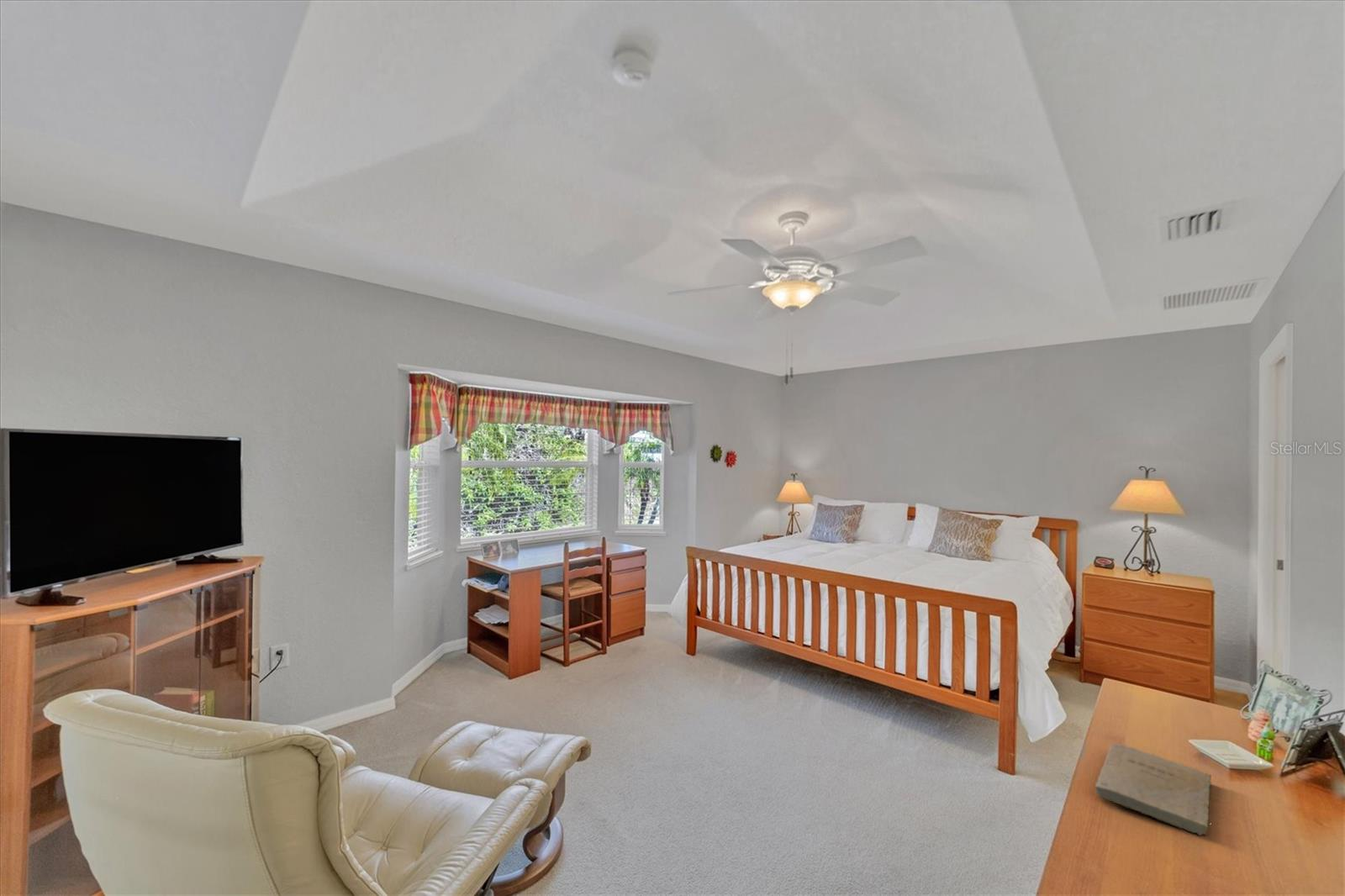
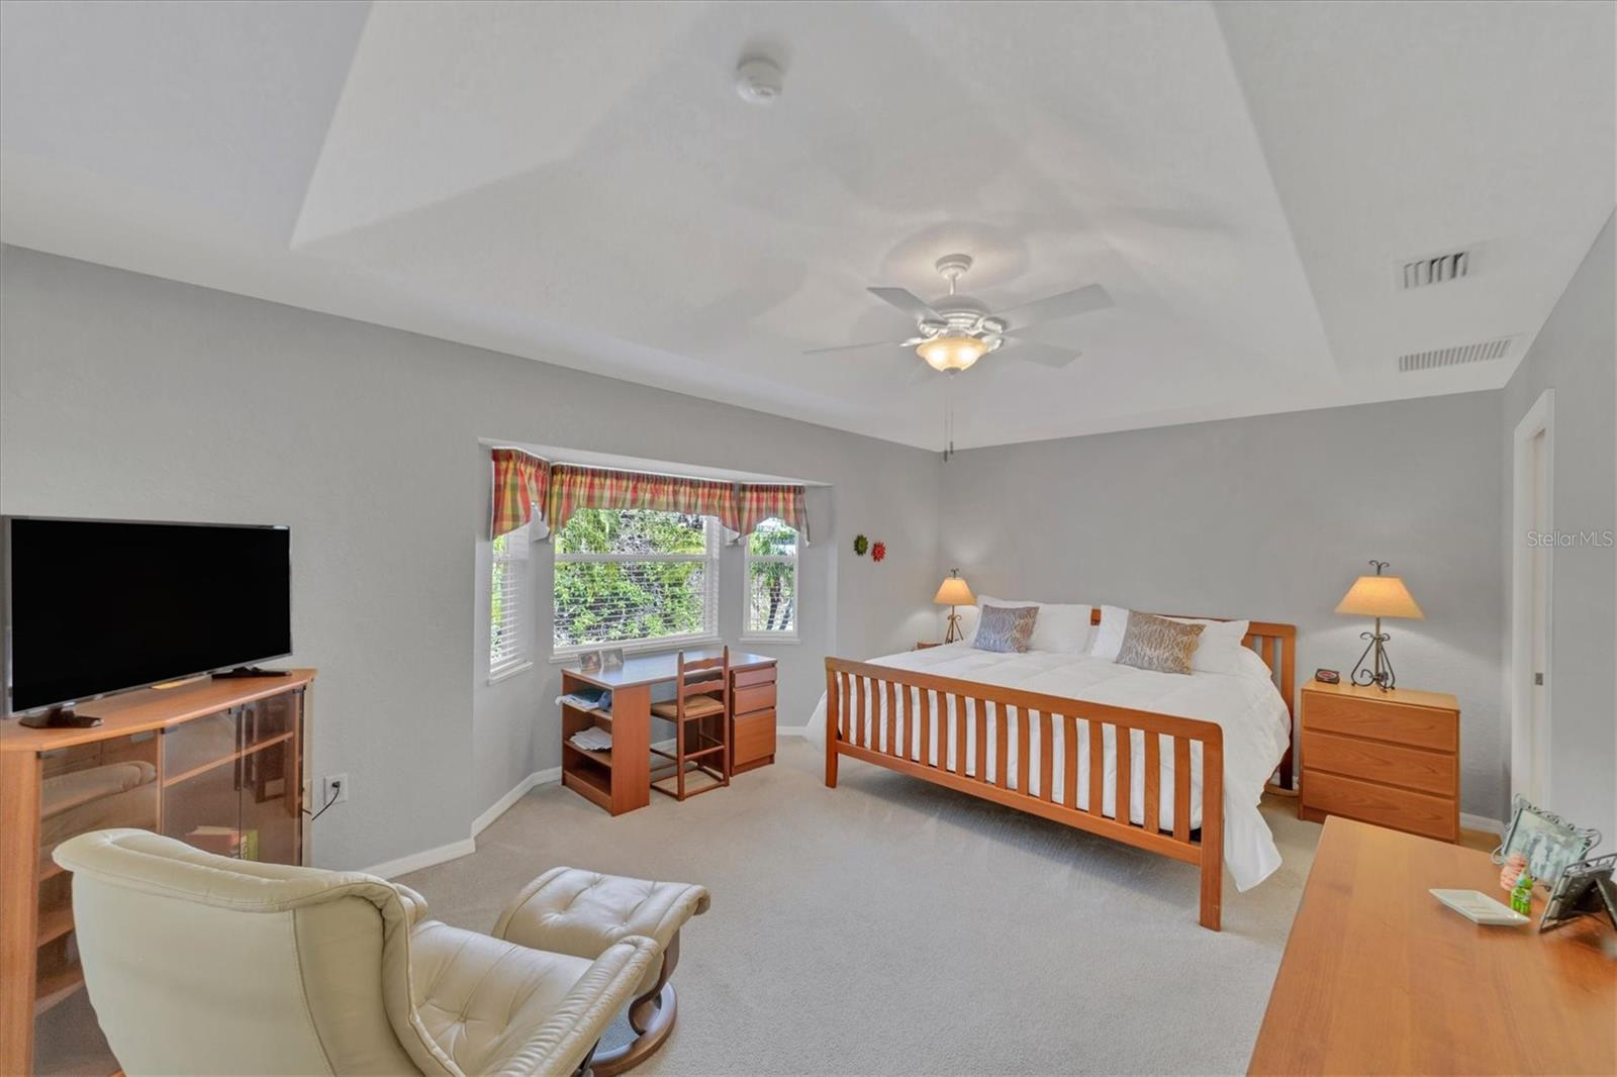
- book (1154, 784)
